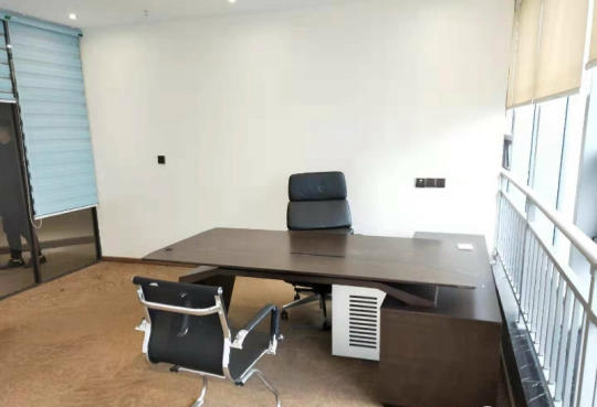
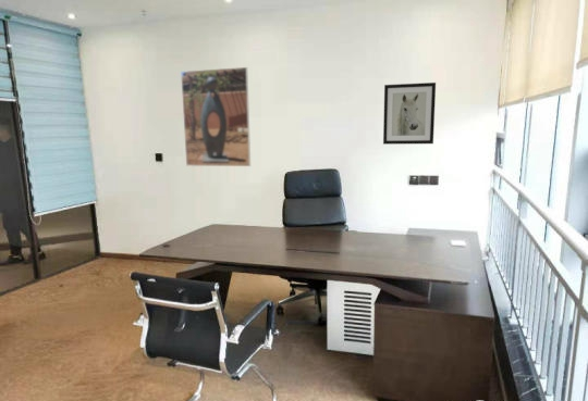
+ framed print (216, 118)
+ wall art (408, 114)
